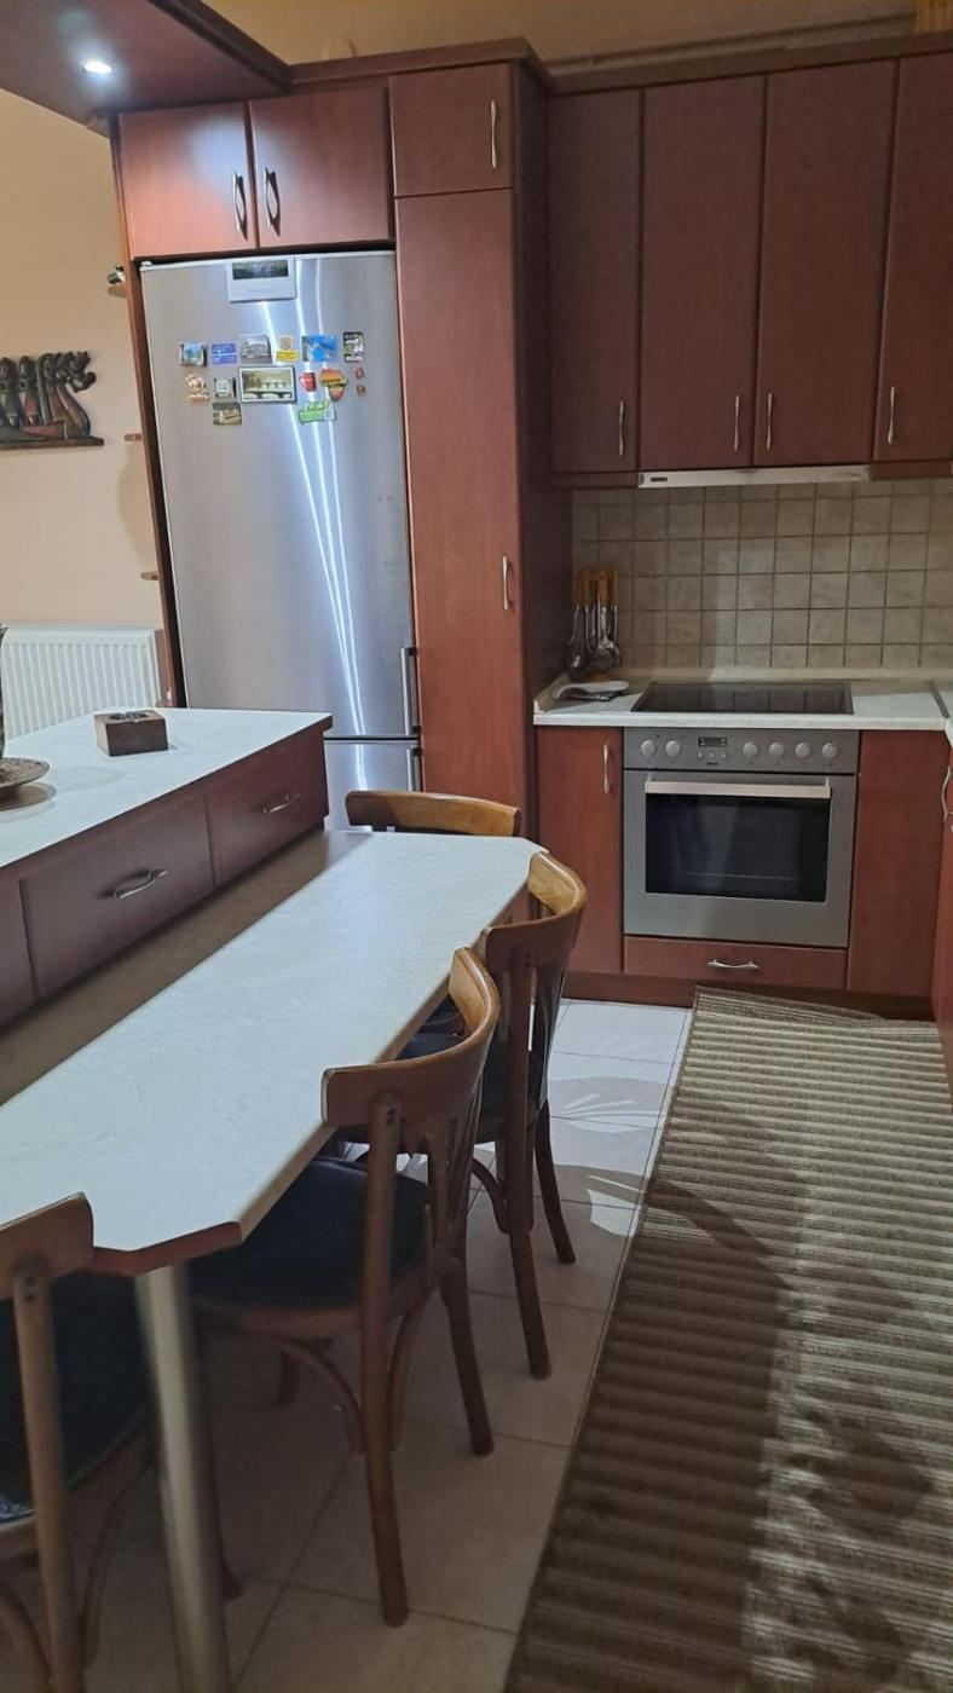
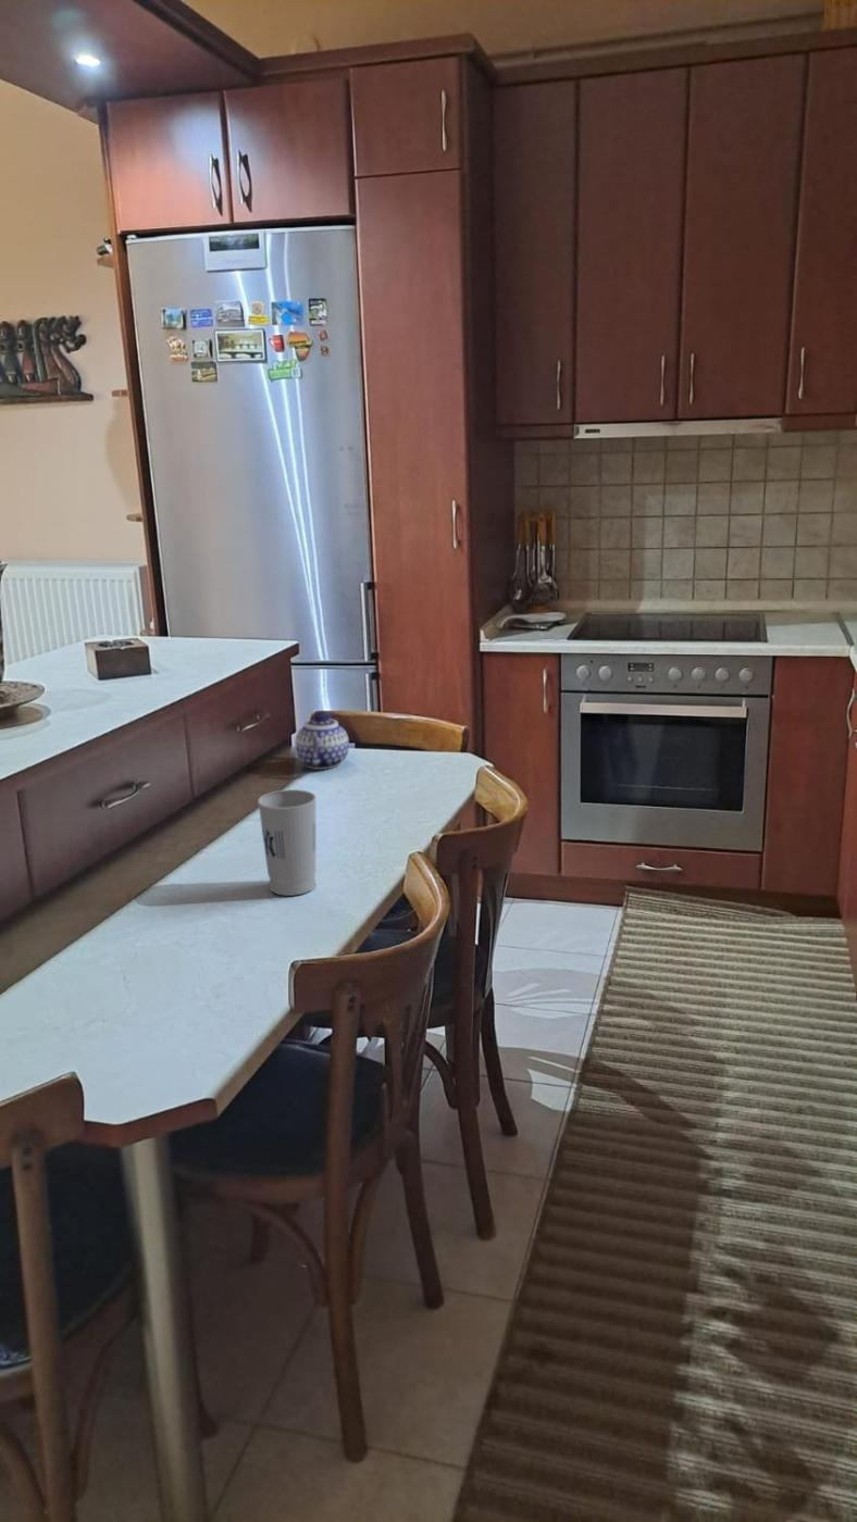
+ teapot (322, 738)
+ cup (289, 843)
